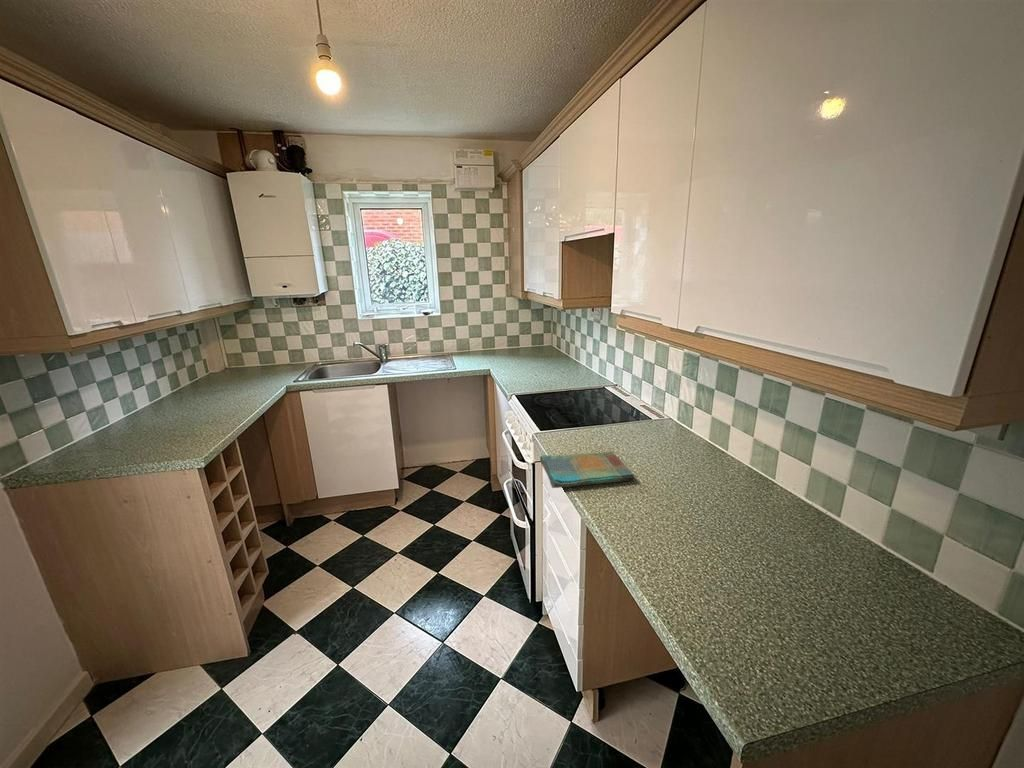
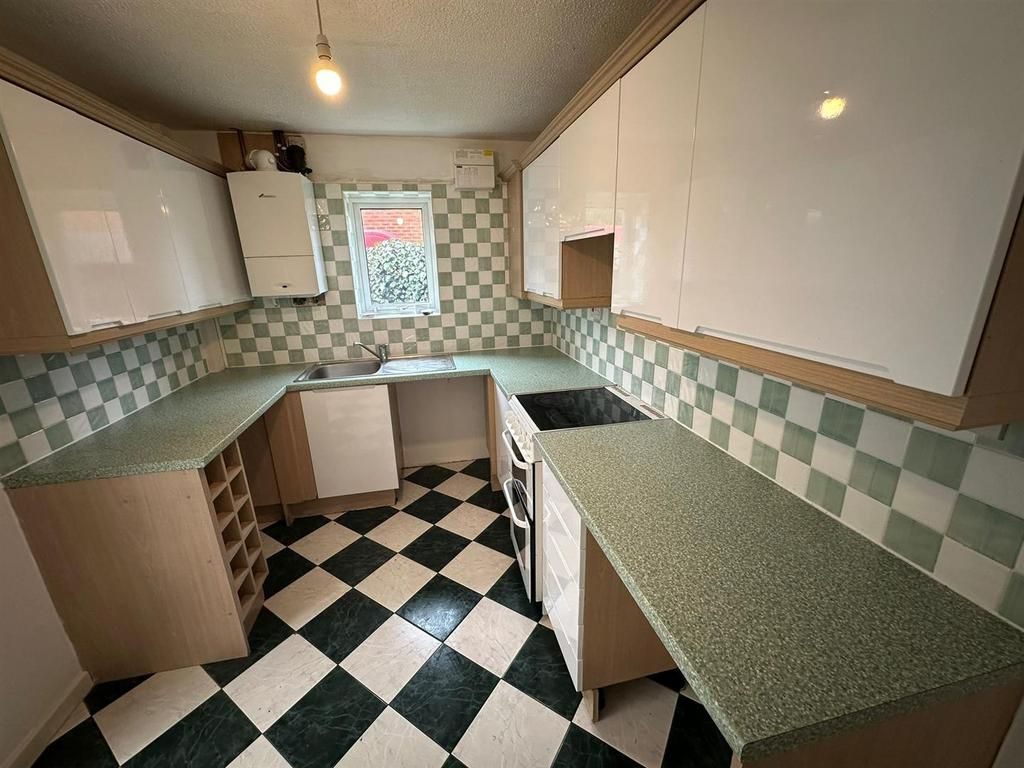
- dish towel (584, 467)
